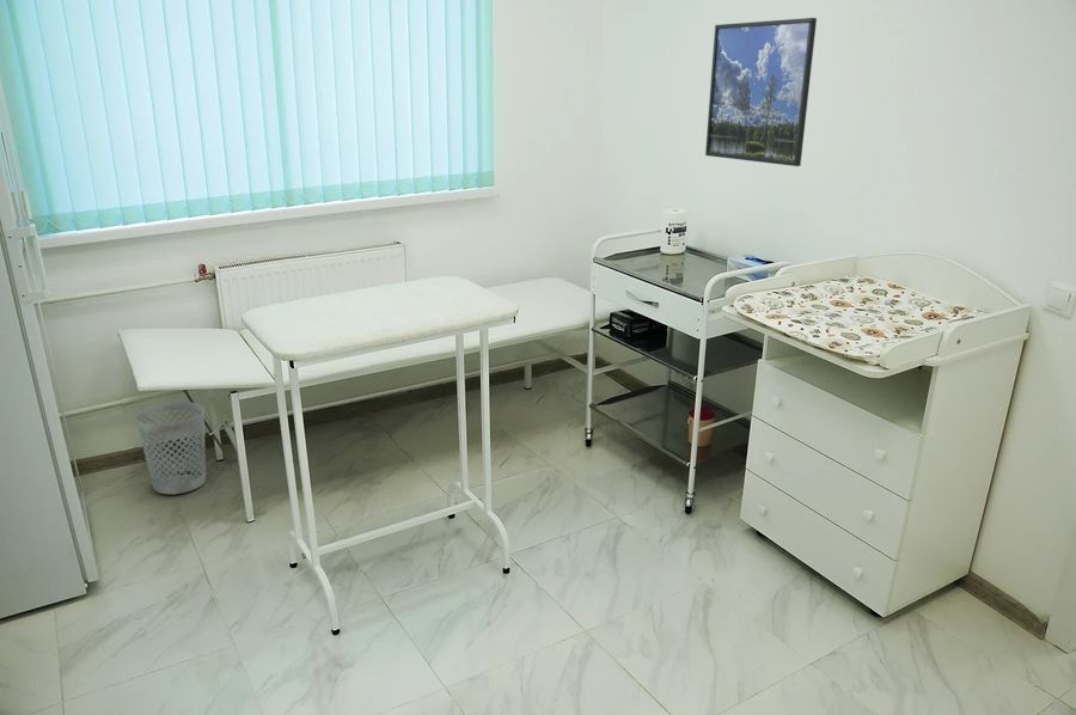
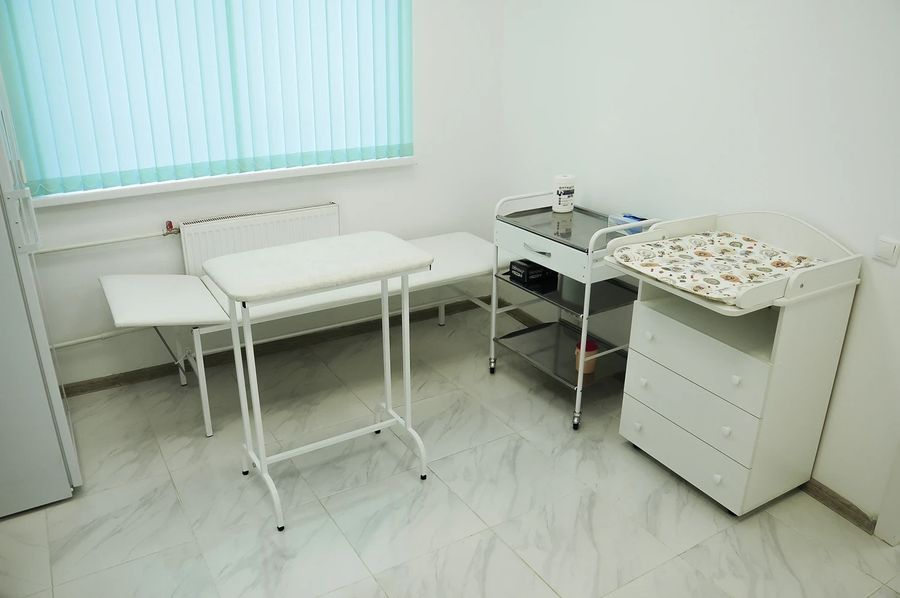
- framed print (756, 92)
- wastebasket (175, 447)
